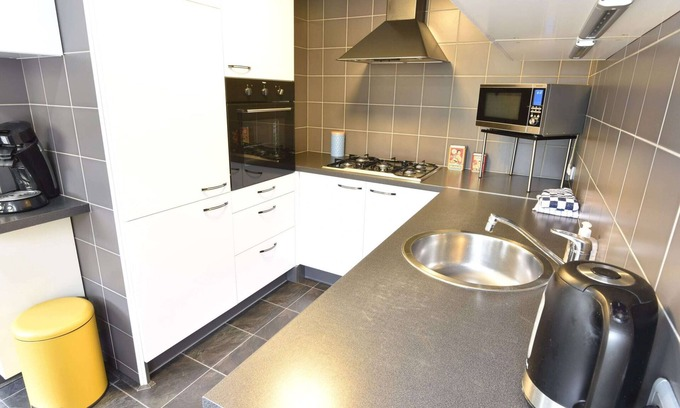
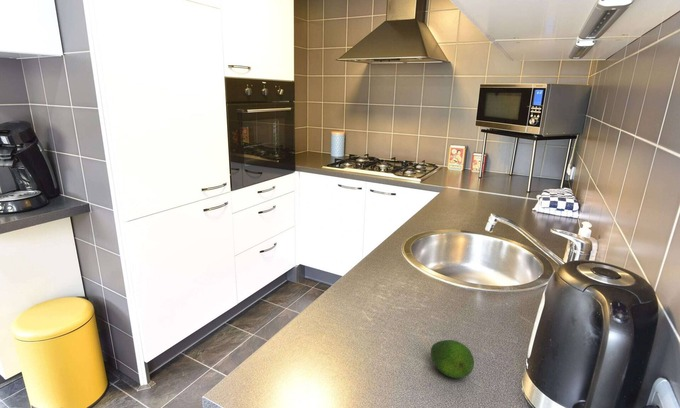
+ fruit (451, 357)
